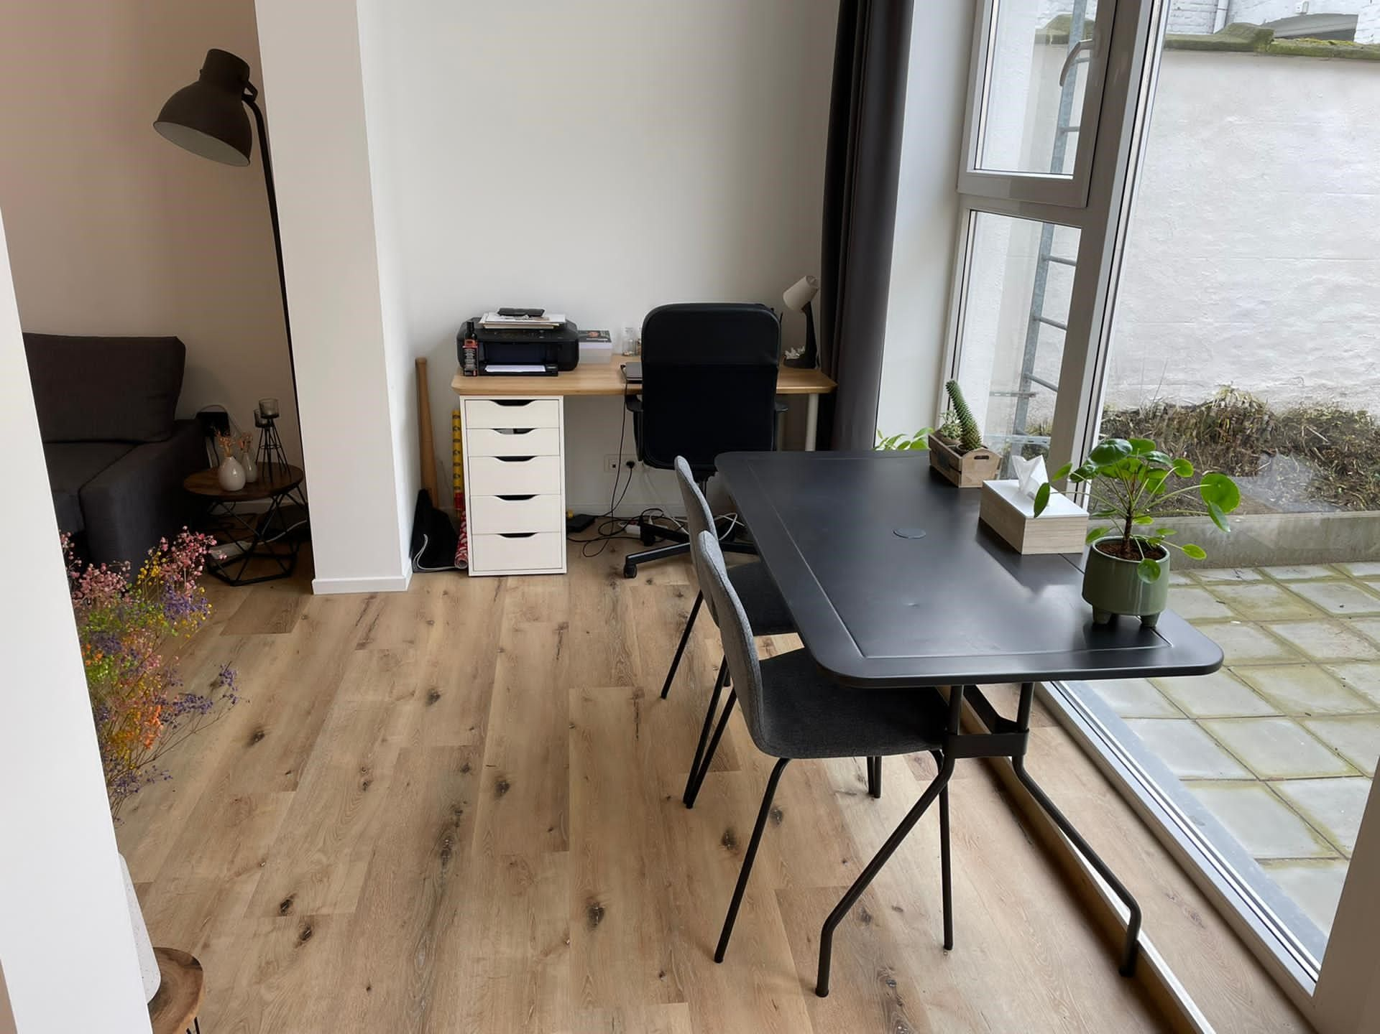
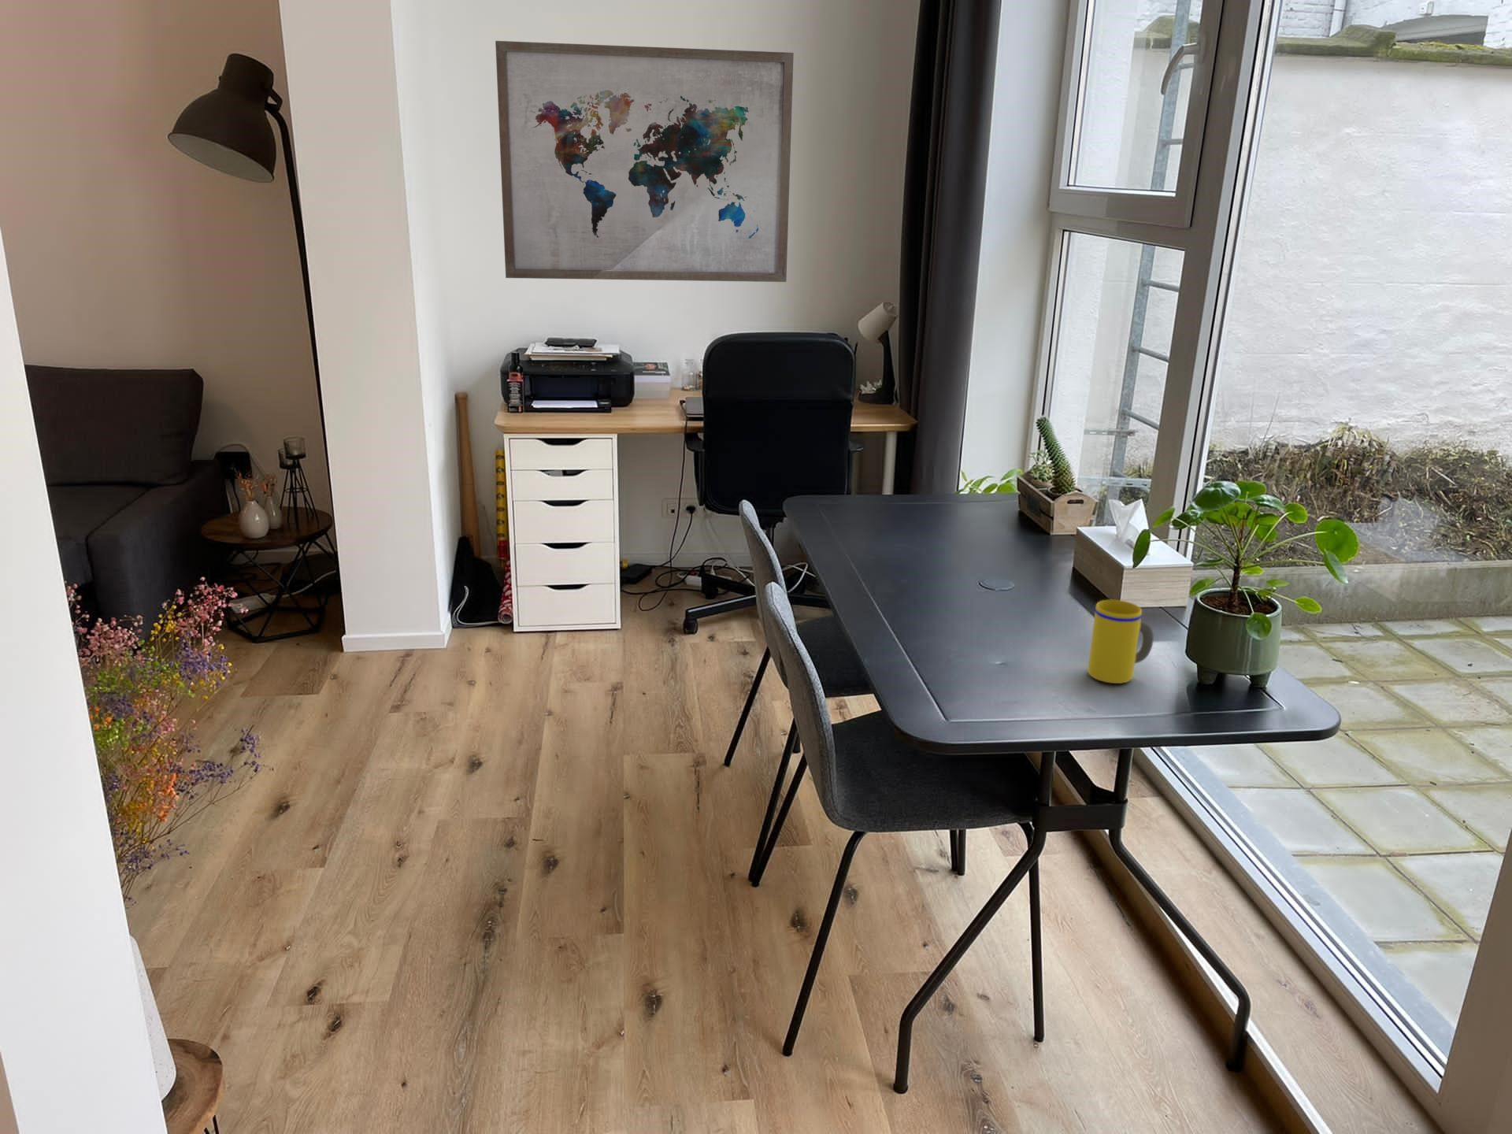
+ wall art (648, 167)
+ mug (1123, 641)
